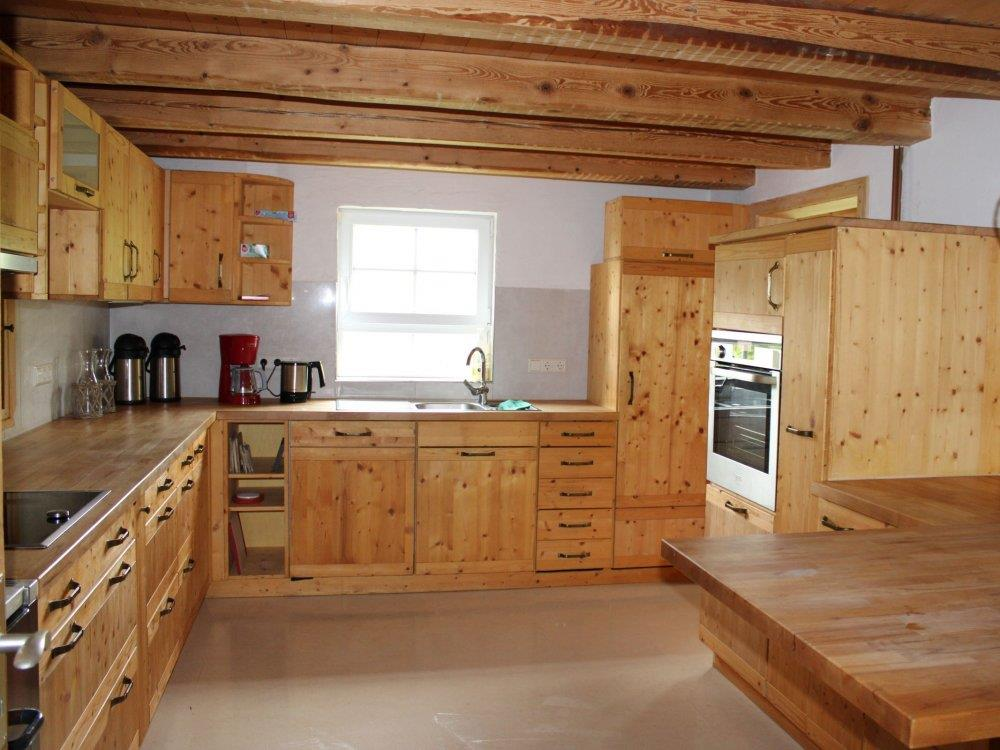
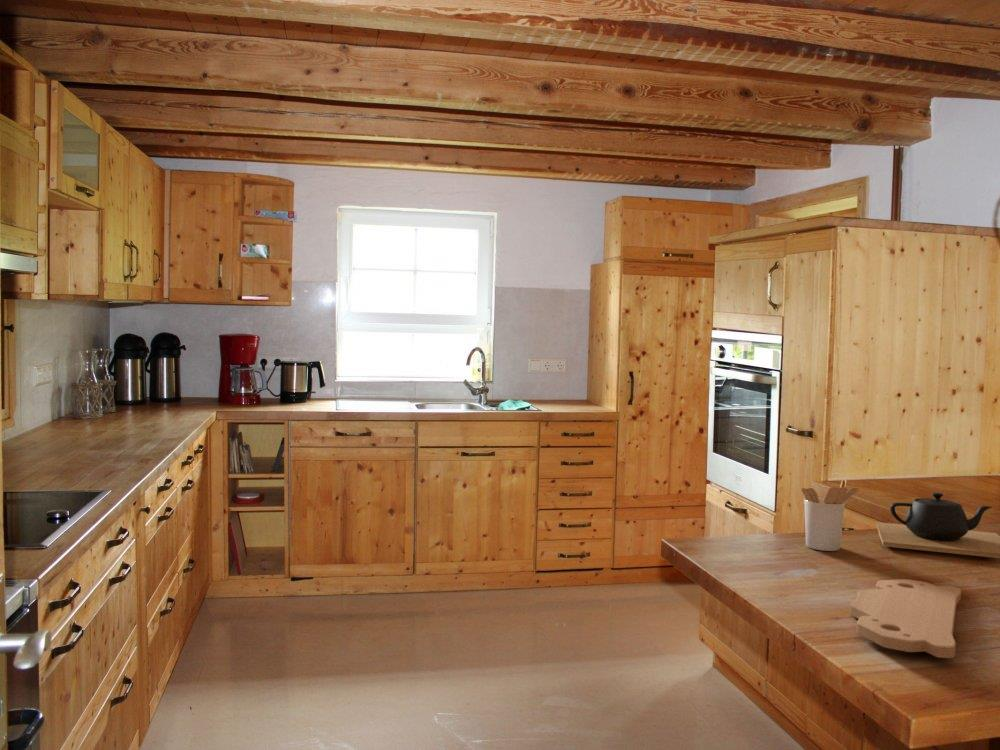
+ teapot (942, 517)
+ utensil holder (829, 514)
+ cutting board (904, 610)
